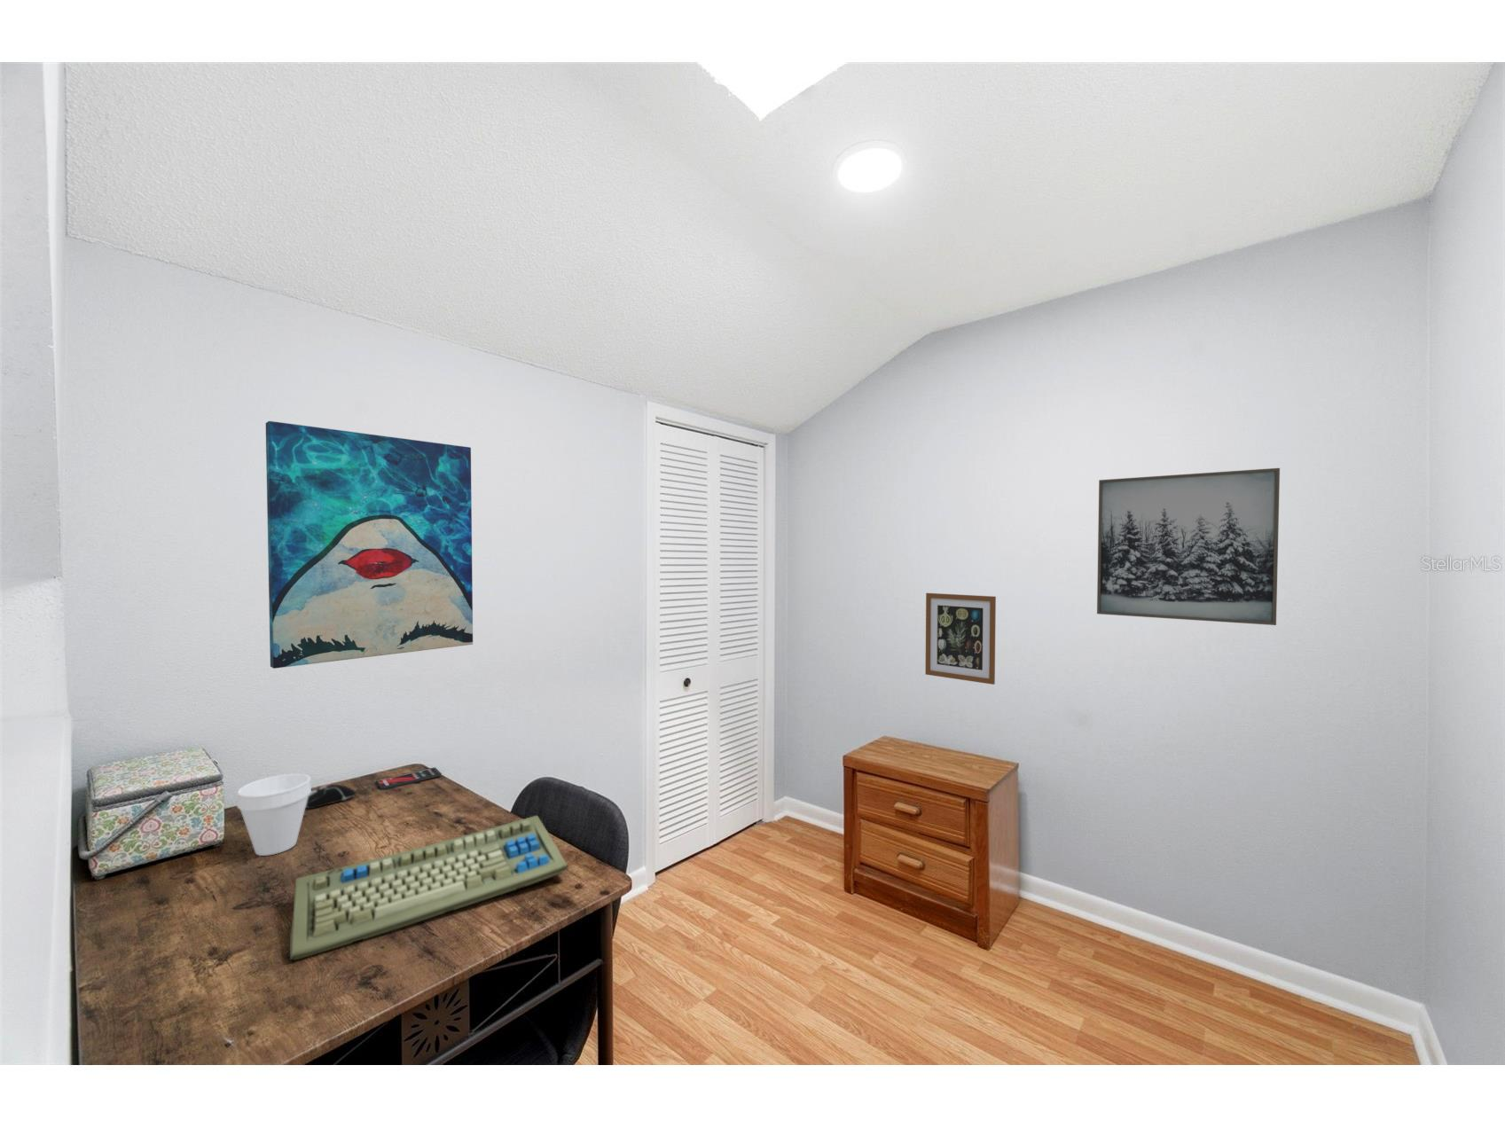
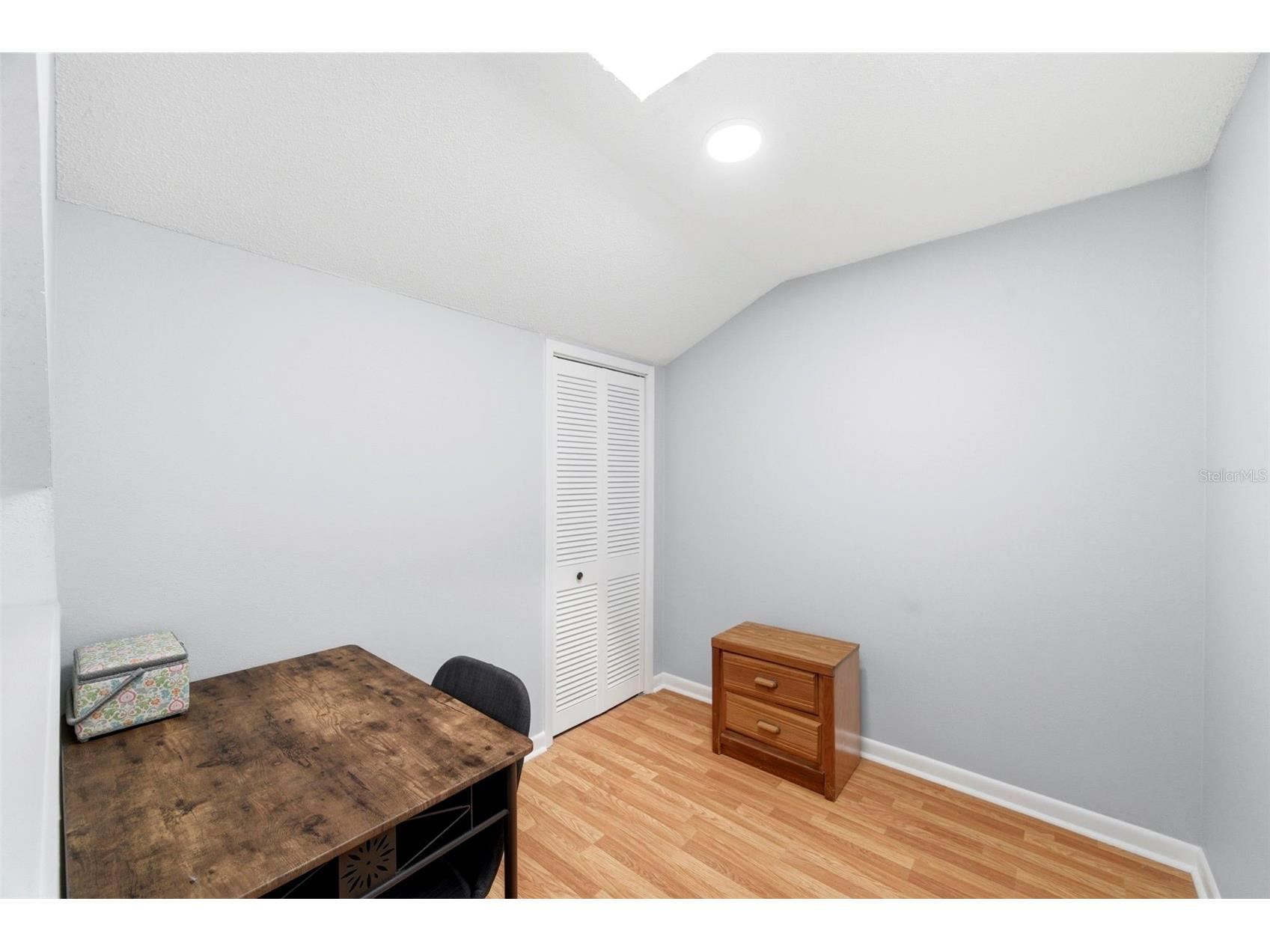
- wall art (1180, 546)
- cup (275, 815)
- smartphone (409, 777)
- wall art (959, 636)
- wall art (380, 545)
- computer mouse (309, 797)
- computer keyboard (437, 874)
